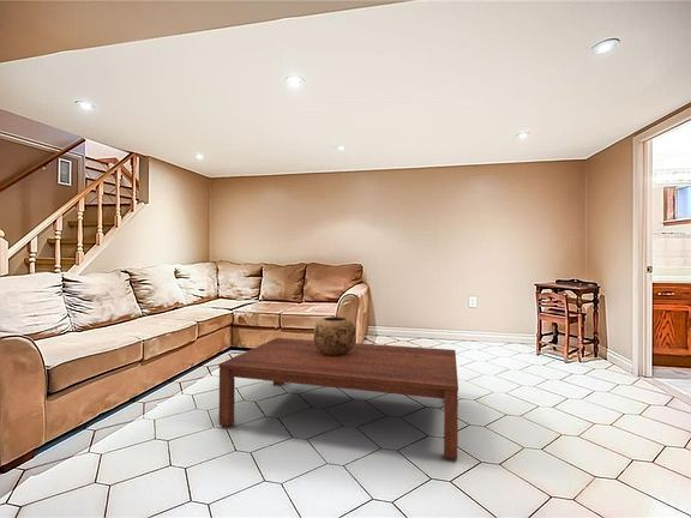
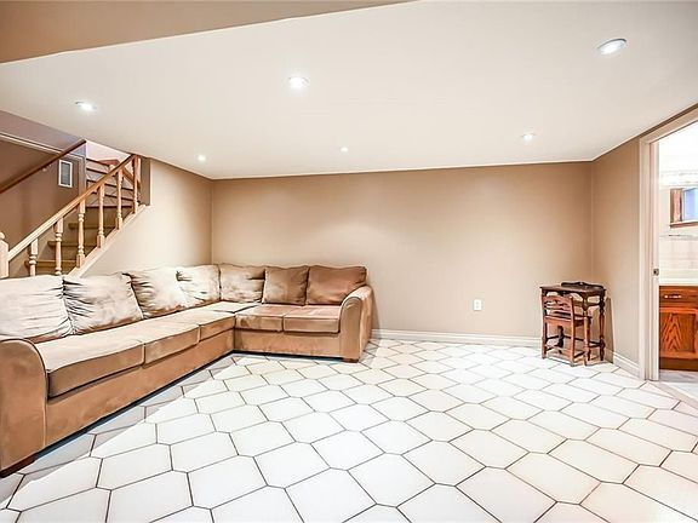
- decorative bowl (335, 335)
- coffee table (346, 384)
